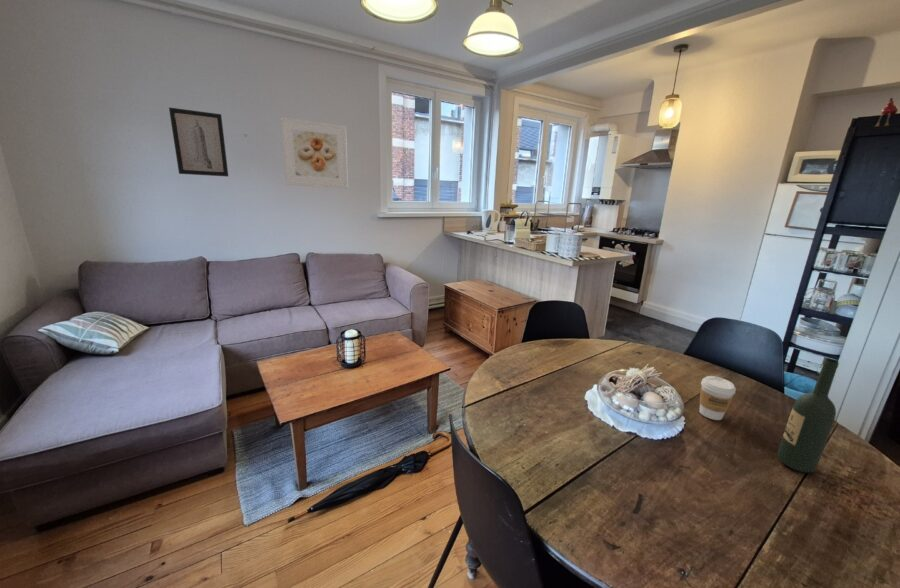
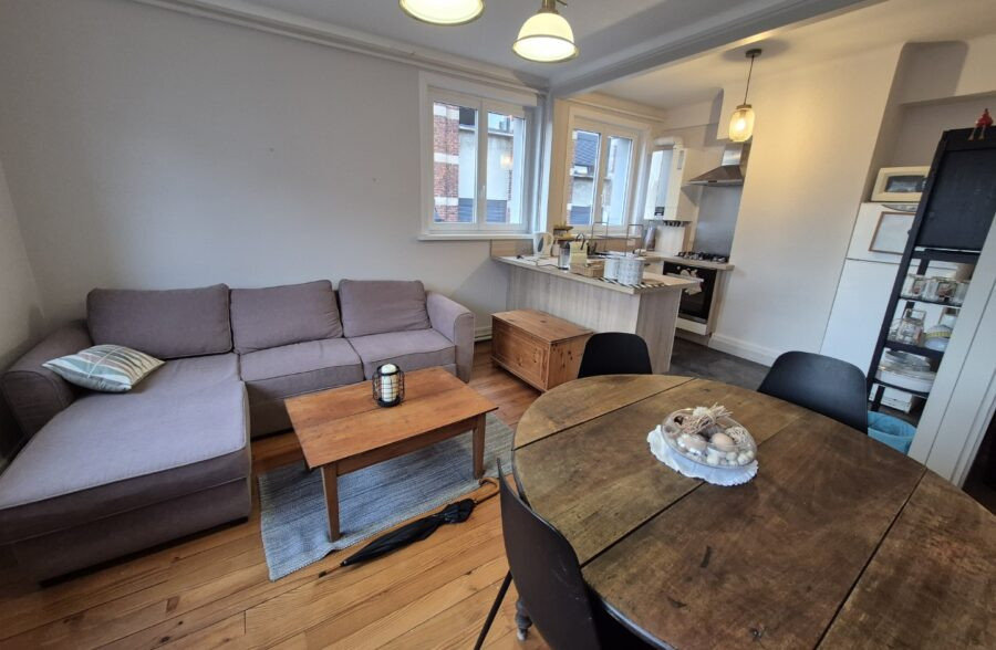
- wall art (200, 143)
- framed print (316, 154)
- coffee cup (714, 398)
- wine bottle (812, 415)
